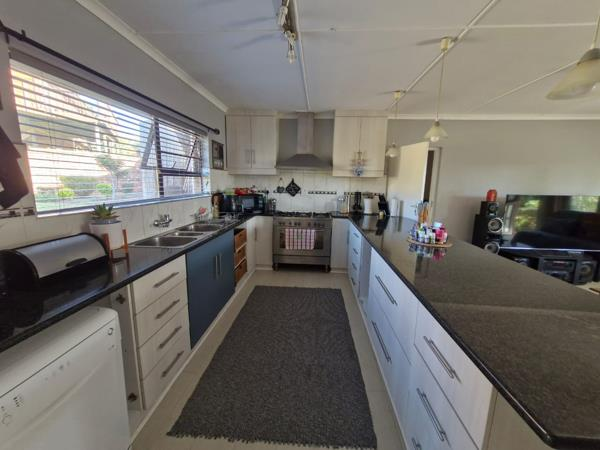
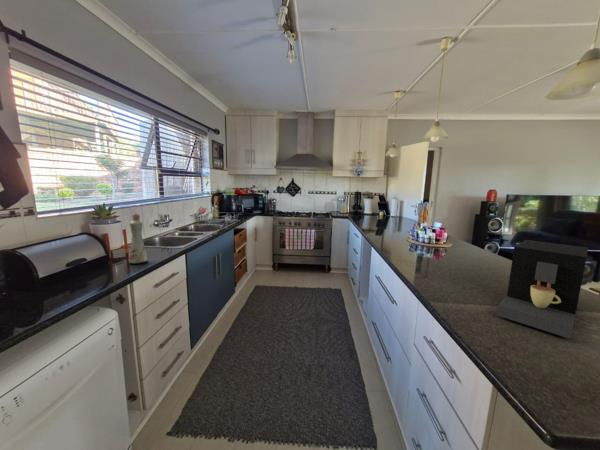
+ coffee maker (543, 281)
+ bottle (136, 237)
